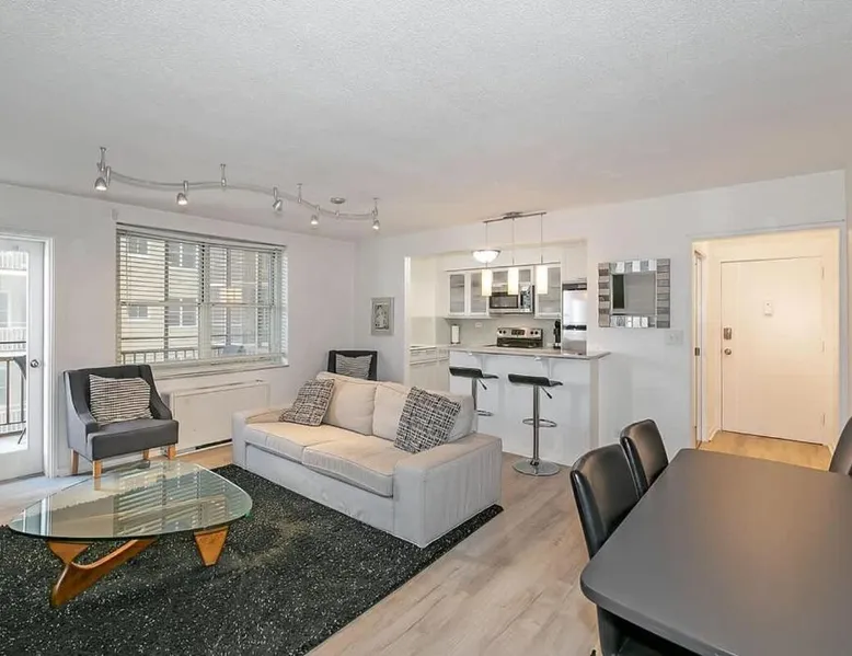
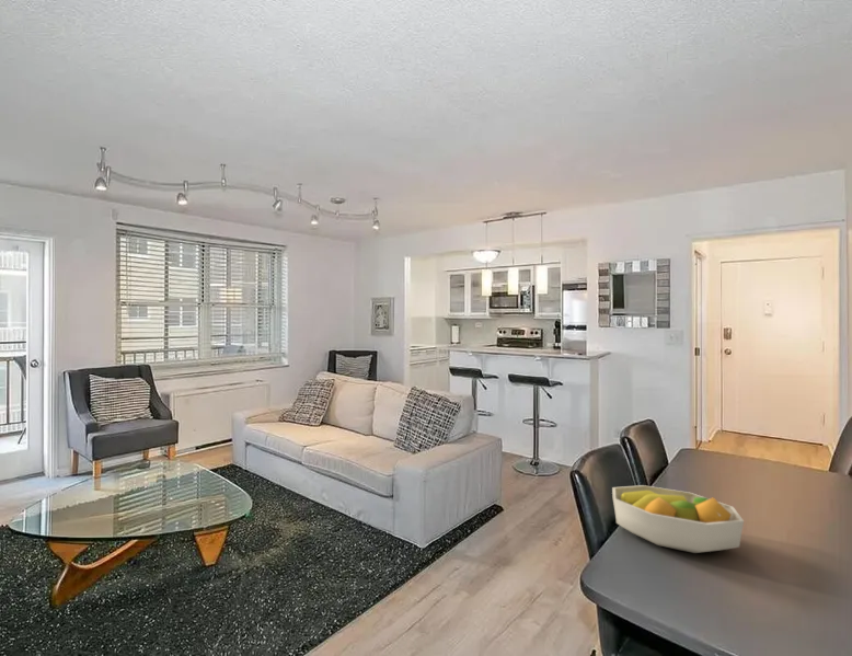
+ fruit bowl (671, 511)
